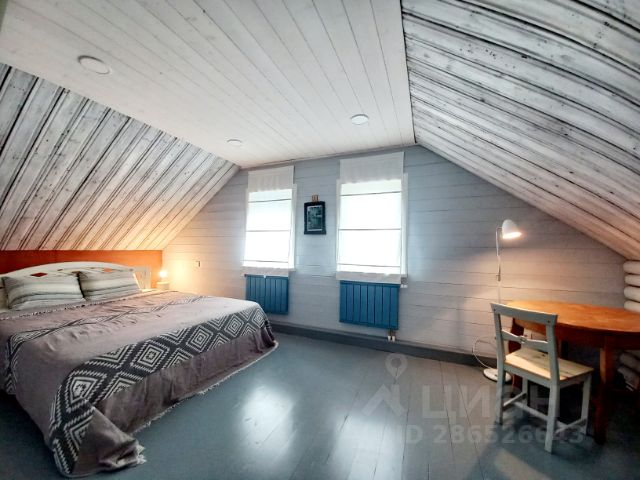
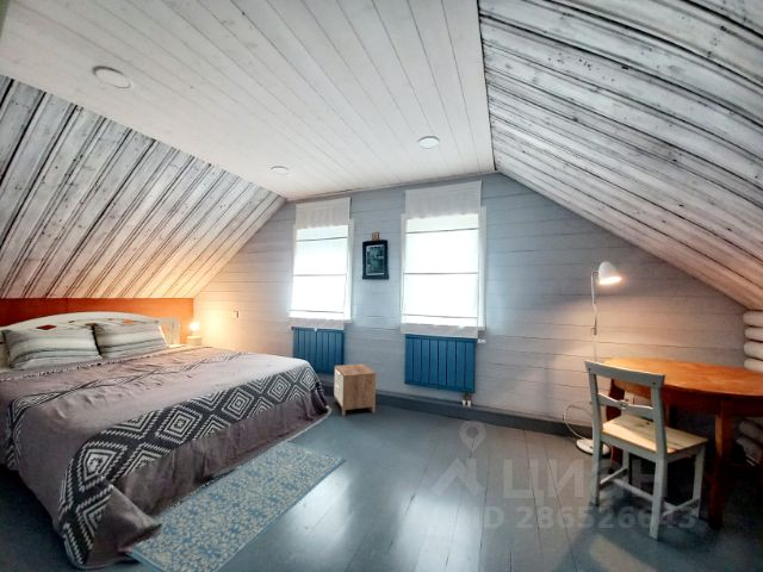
+ rug (254, 492)
+ nightstand (353, 387)
